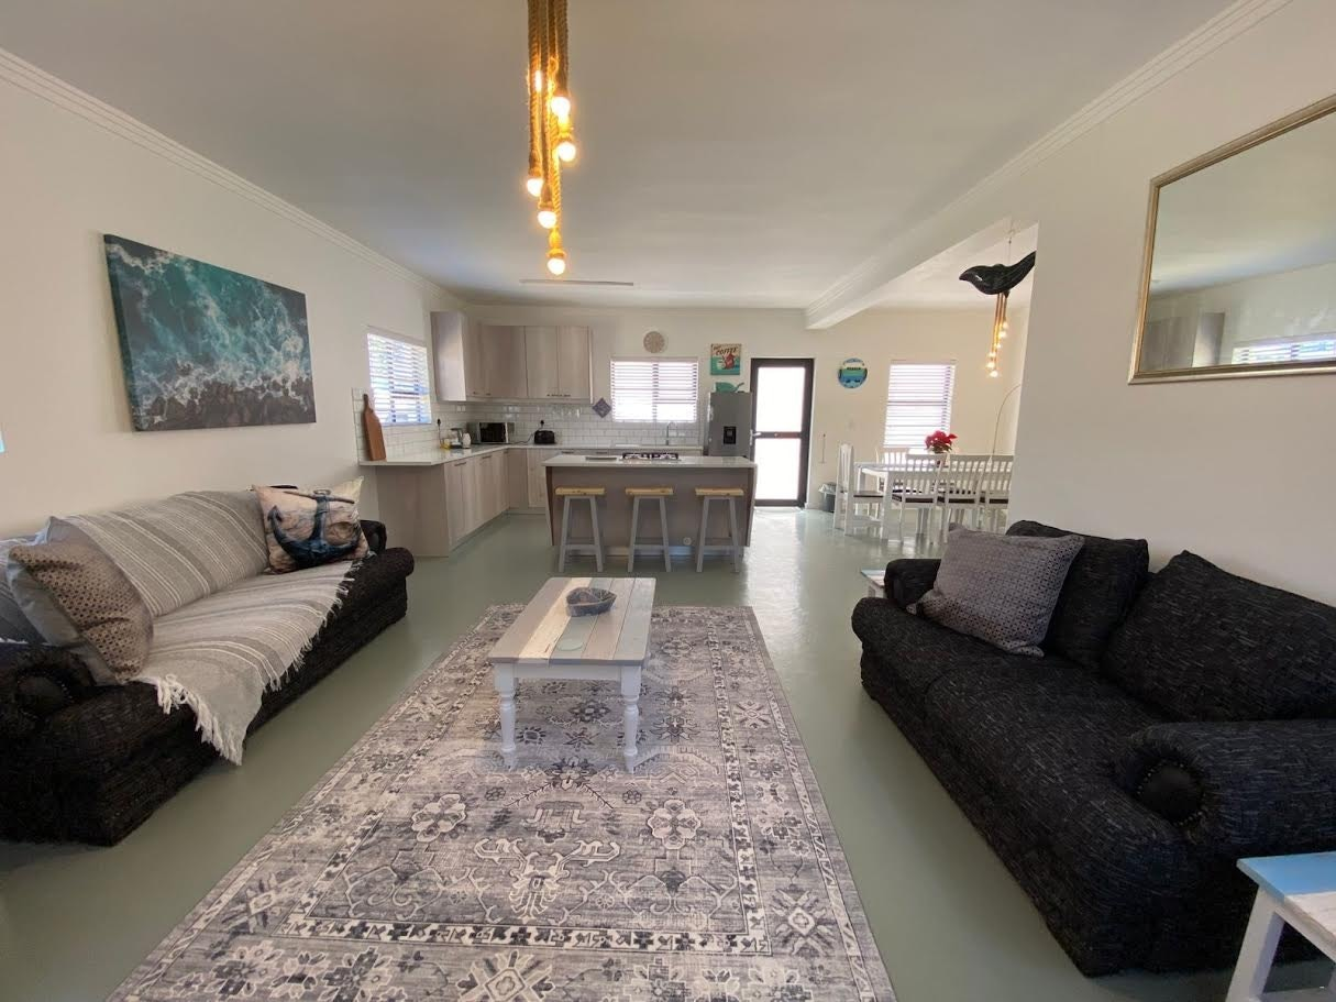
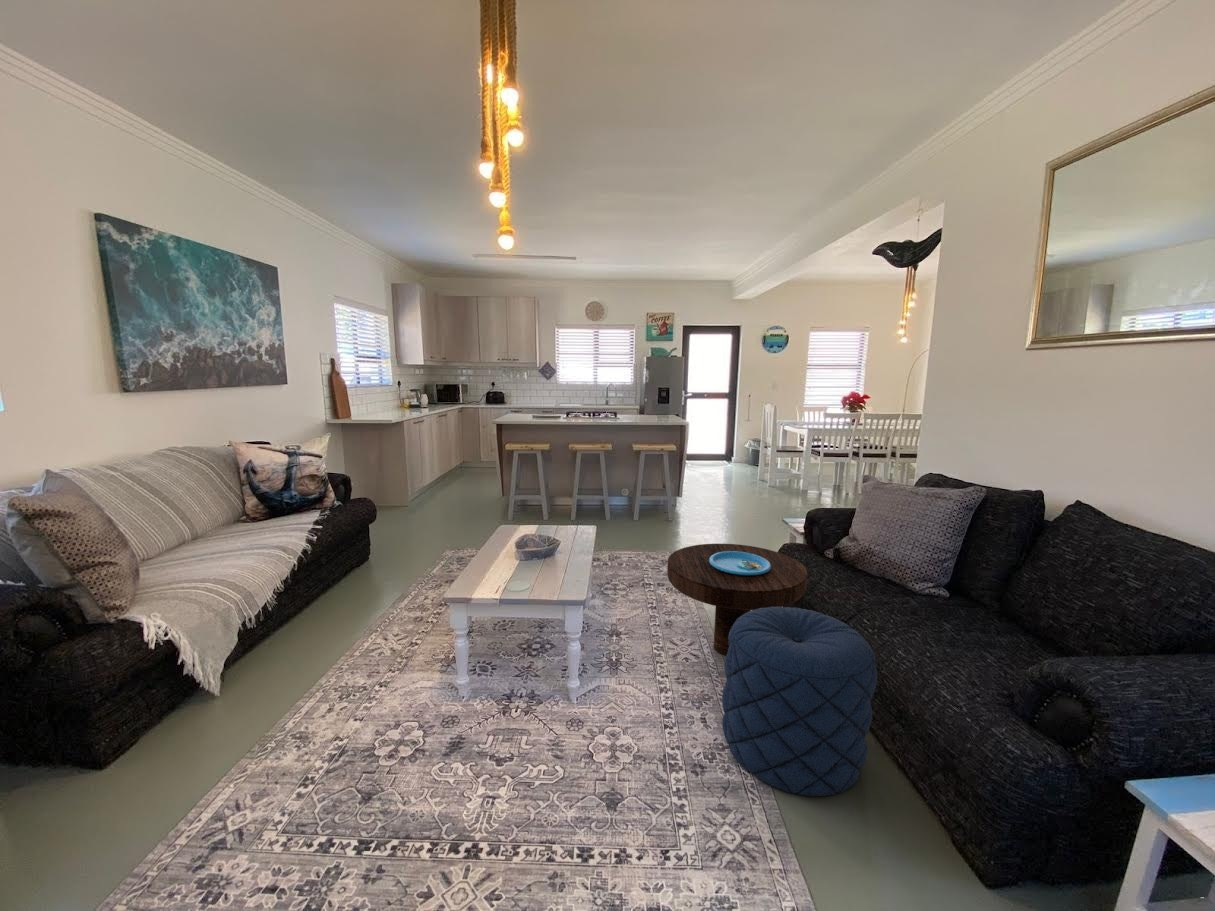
+ pouf (795, 687)
+ side table (733, 604)
